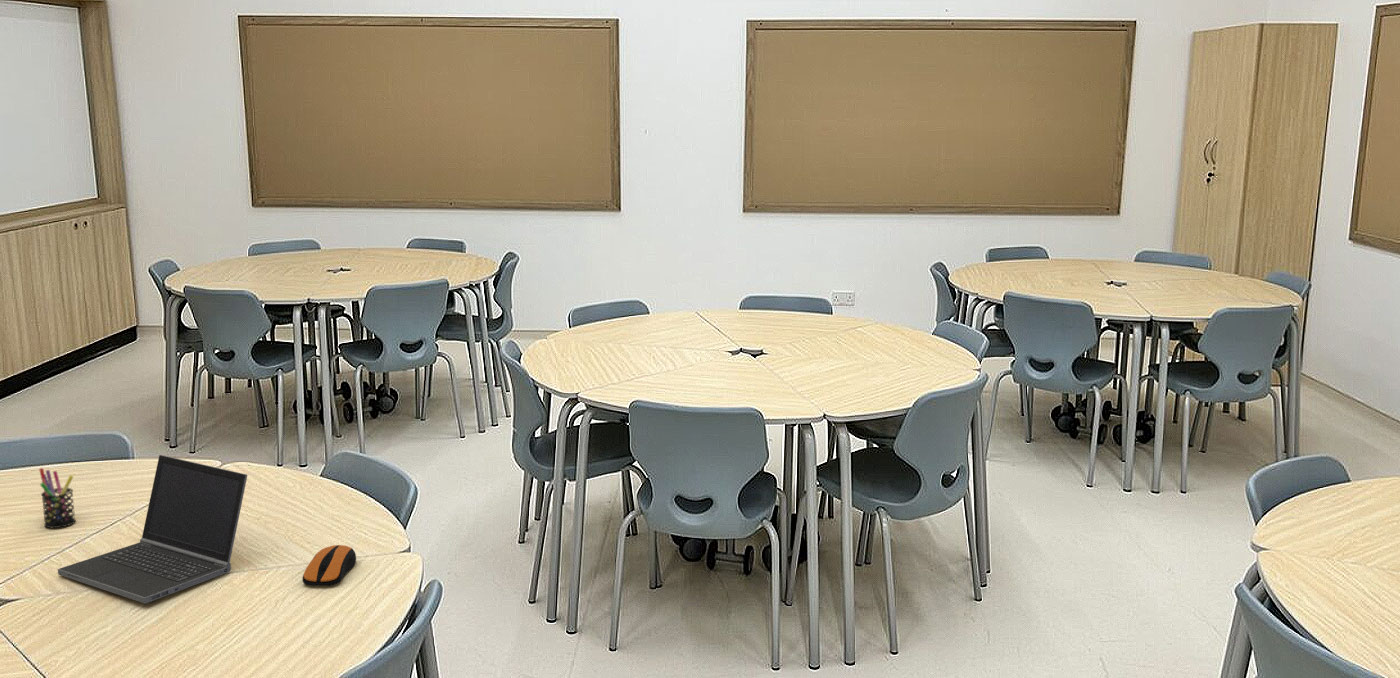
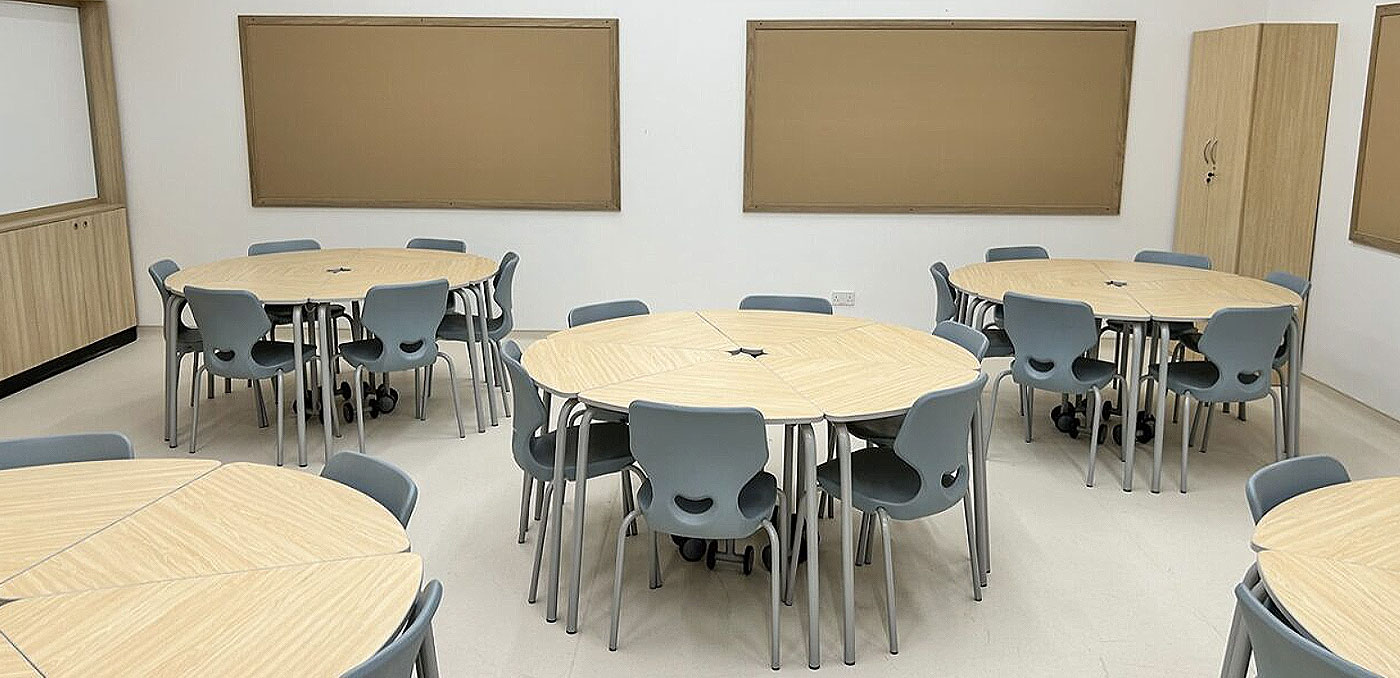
- pen holder (53, 497)
- laptop computer (153, 524)
- computer mouse (331, 562)
